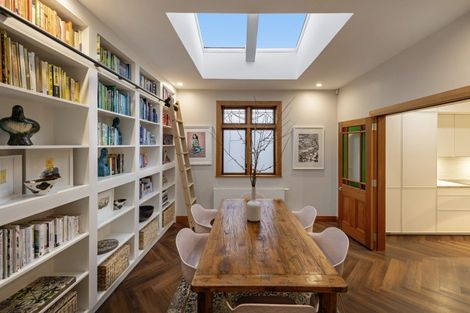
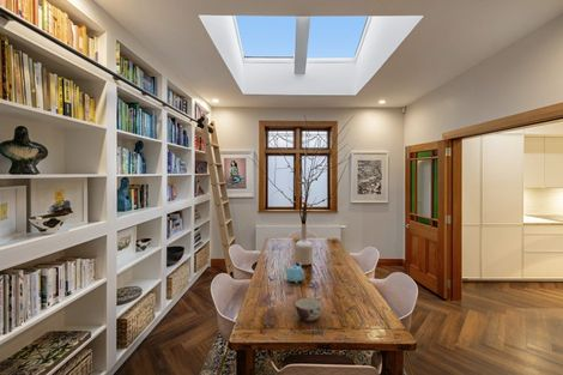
+ soup bowl (308, 310)
+ teapot (293, 272)
